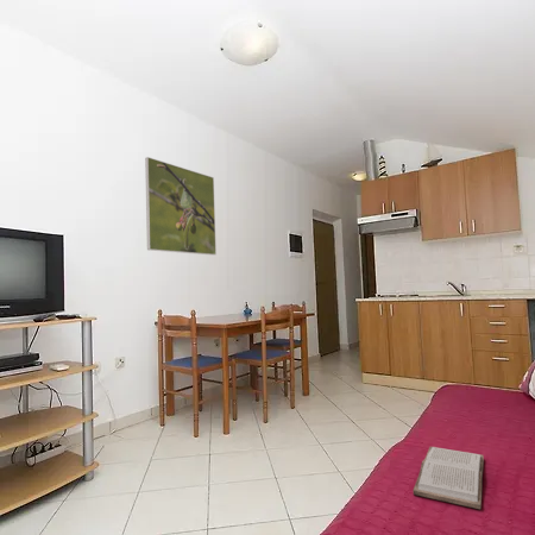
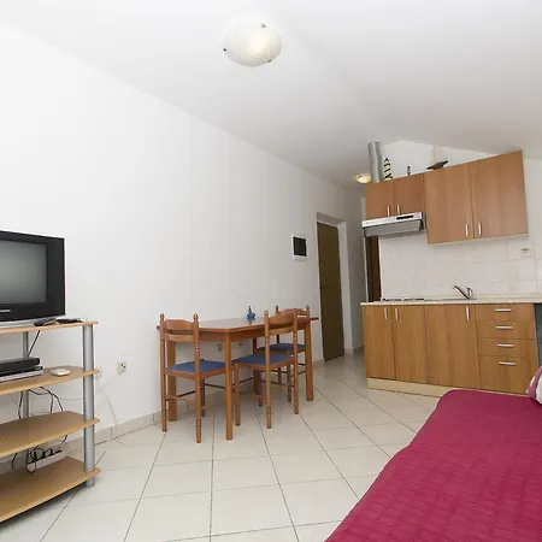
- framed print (183, 209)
- book (451, 468)
